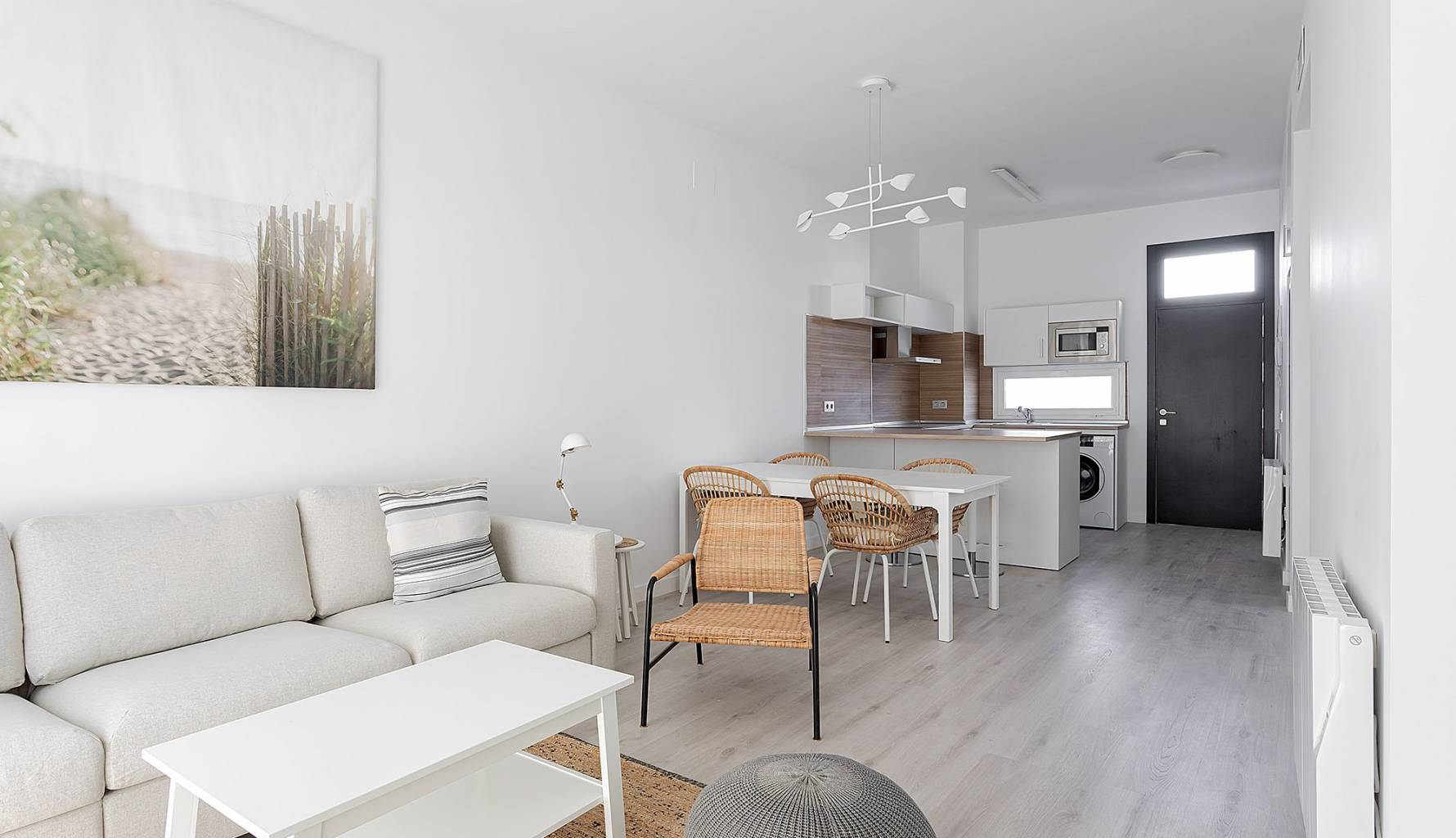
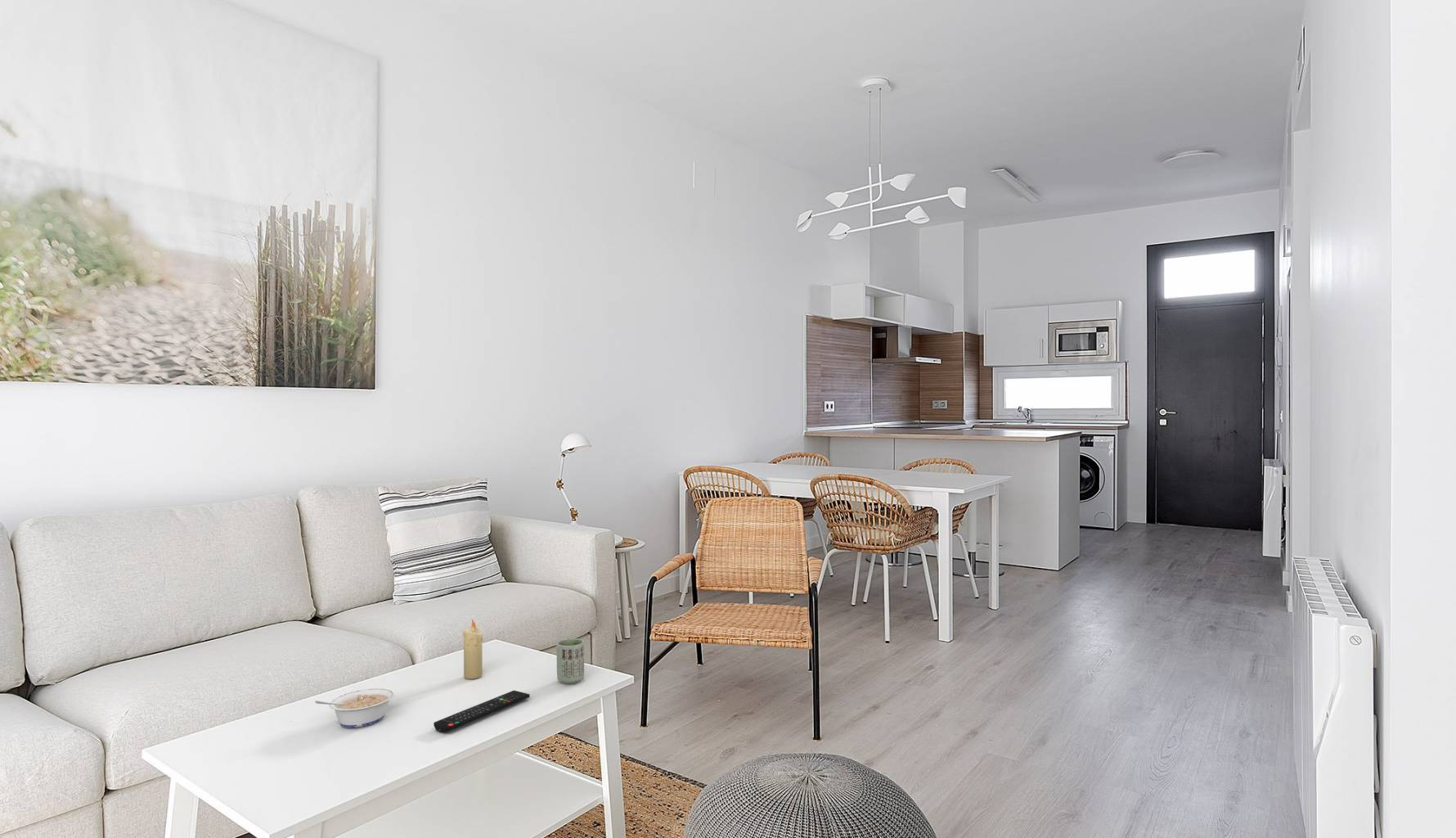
+ legume (360, 708)
+ candle (473, 647)
+ cup (570, 661)
+ remote control (483, 710)
